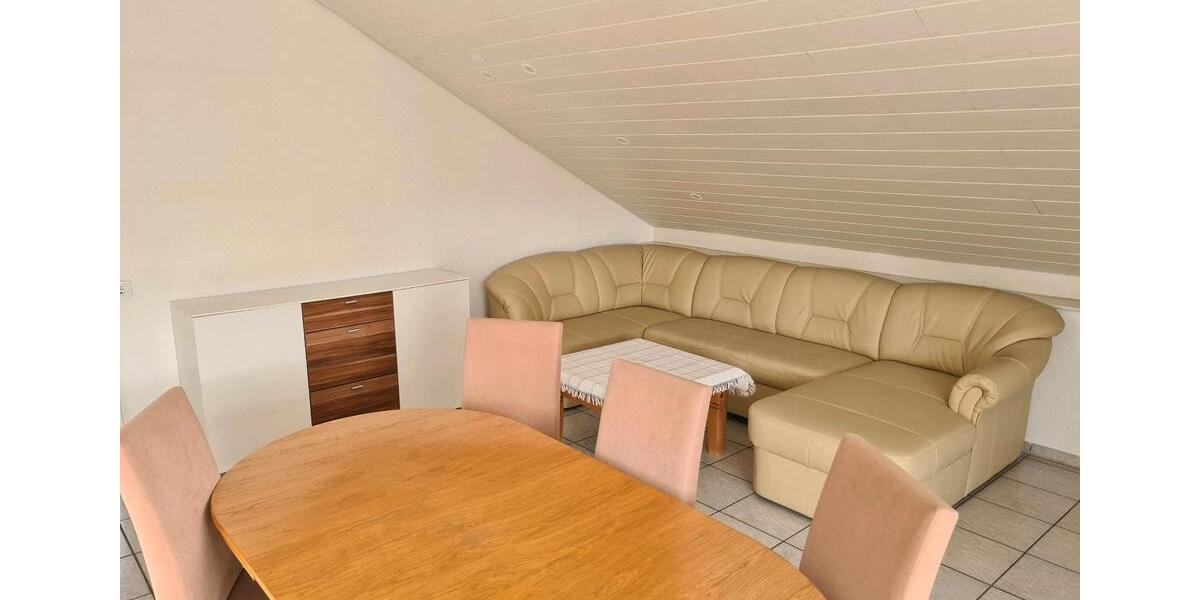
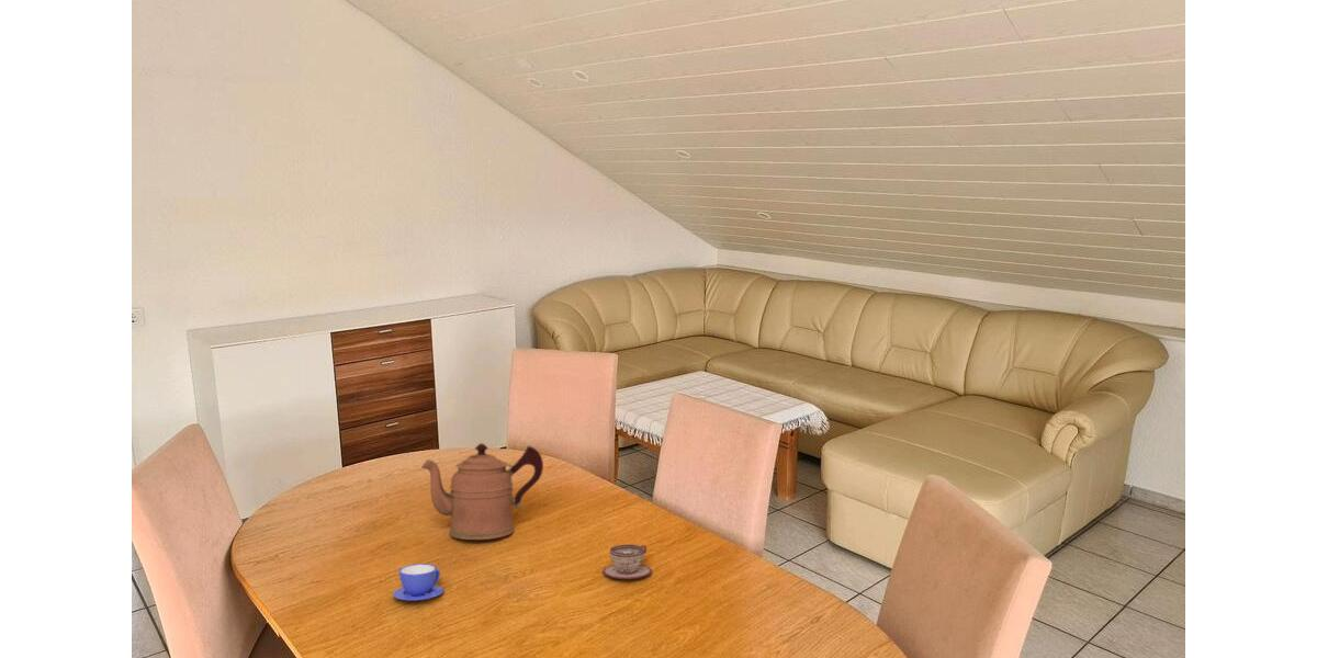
+ teacup (627, 560)
+ coffeepot (483, 487)
+ teacup (418, 581)
